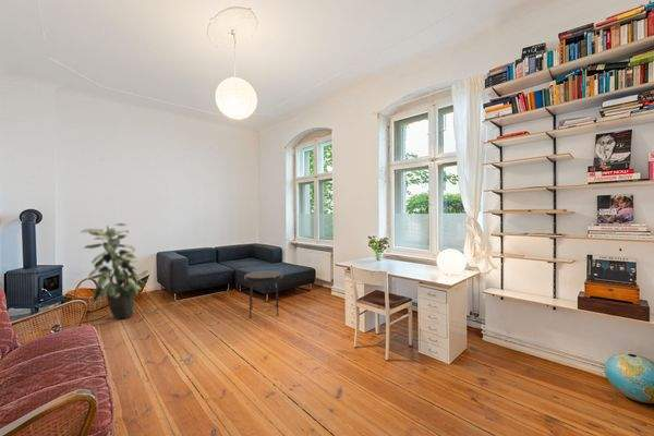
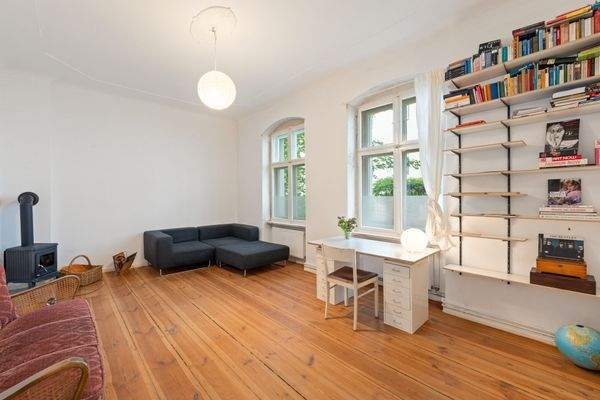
- indoor plant (116, 270)
- side table (261, 281)
